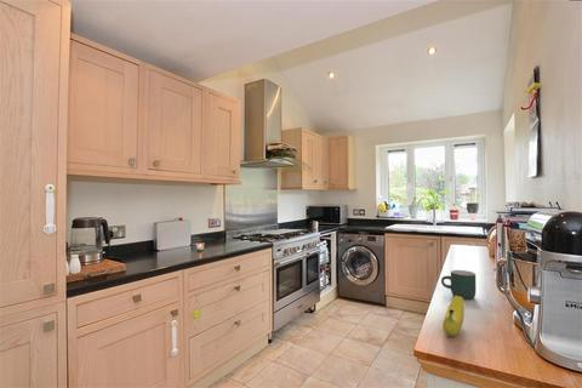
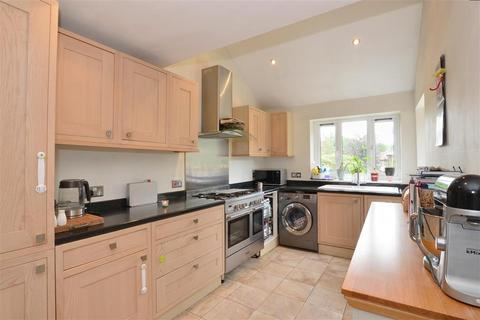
- fruit (452, 315)
- mug (458, 284)
